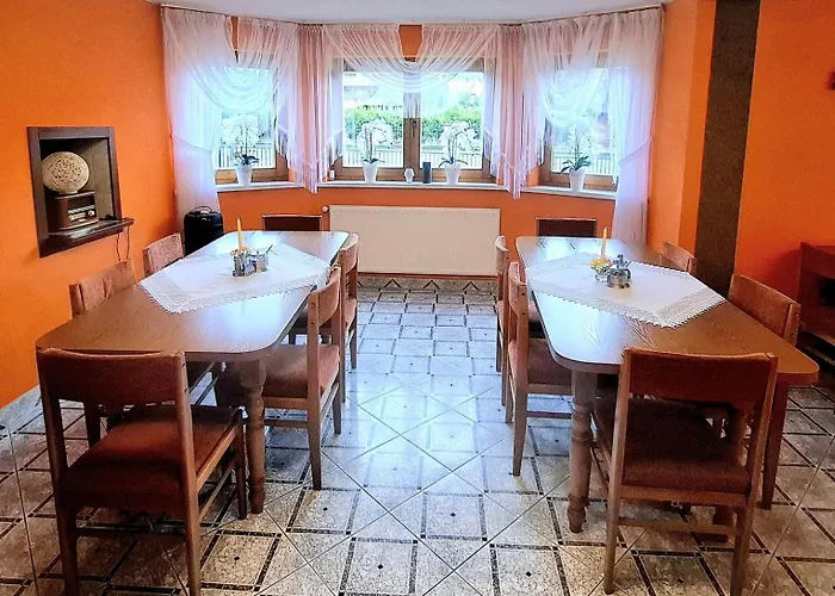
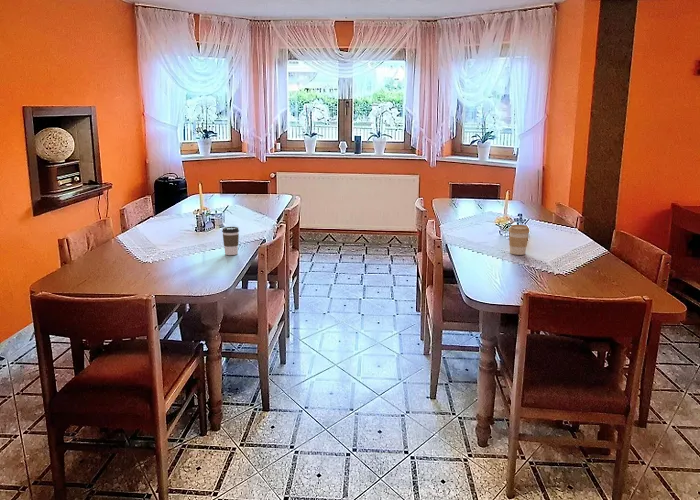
+ coffee cup (518, 239)
+ coffee cup (231, 240)
